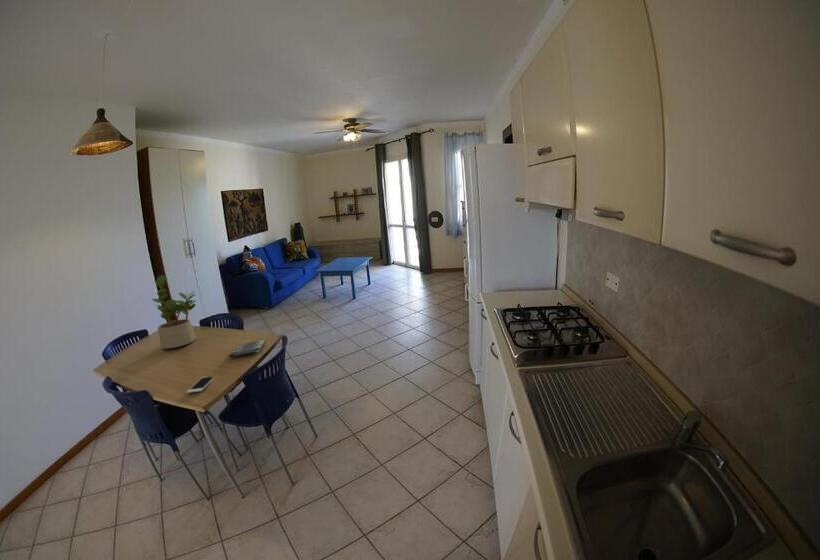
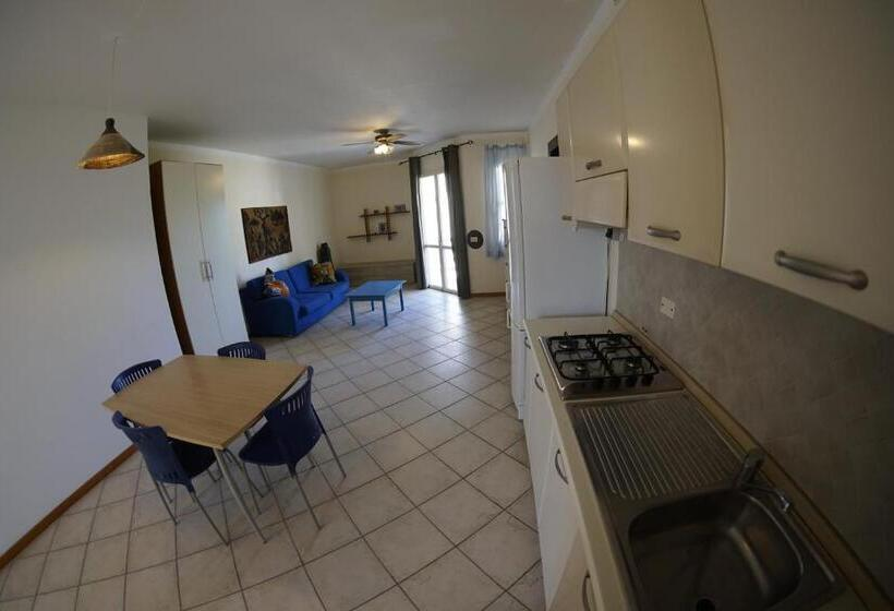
- potted plant (176, 308)
- cell phone (202, 383)
- dish towel (247, 347)
